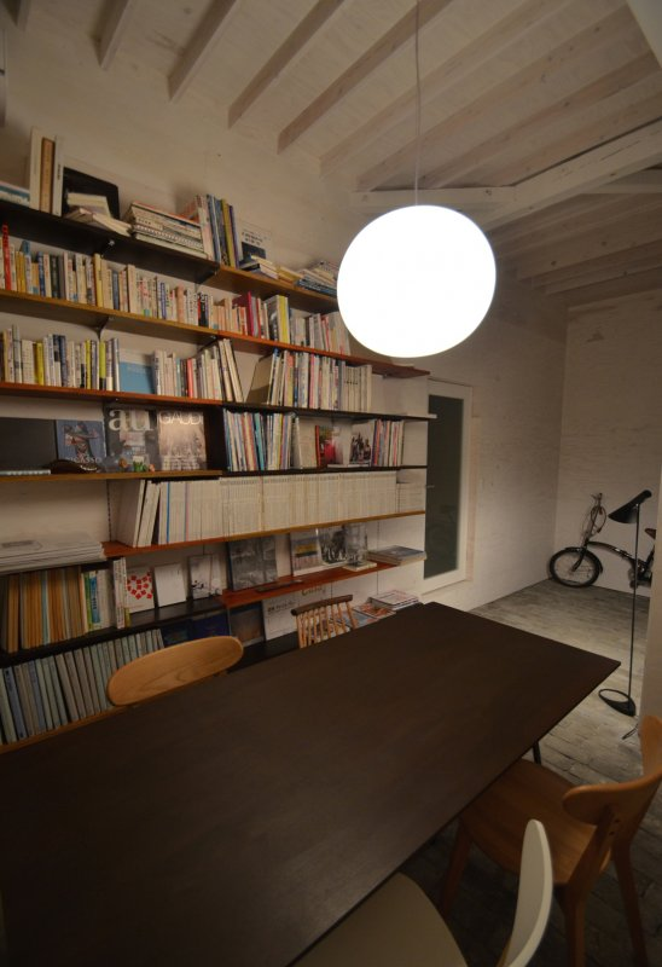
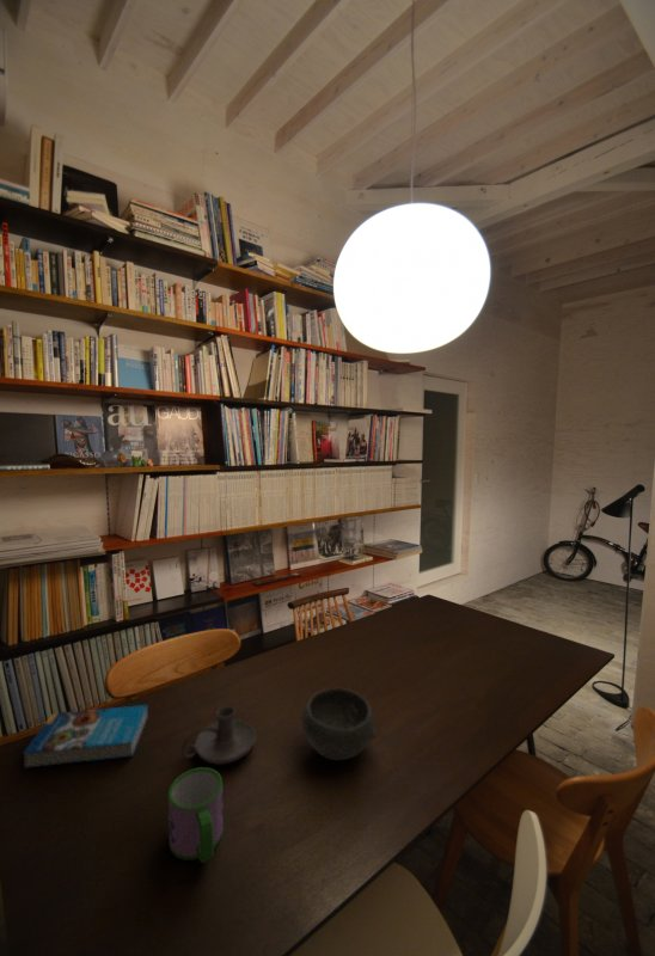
+ bowl (337, 727)
+ mug (198, 819)
+ book (91, 733)
+ candle holder (219, 733)
